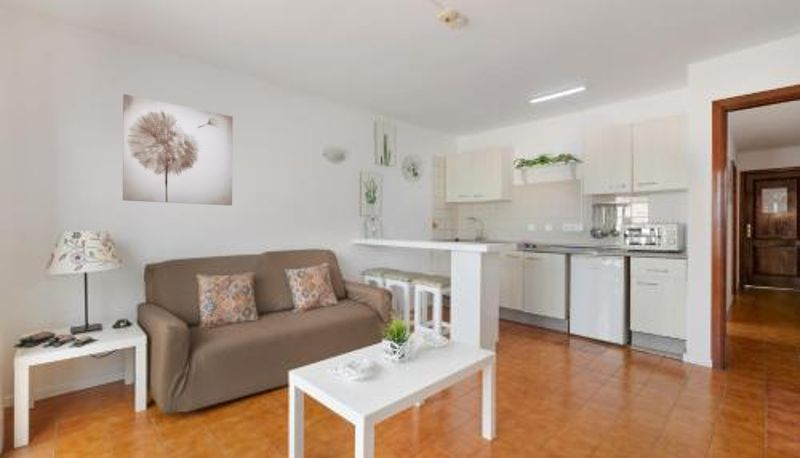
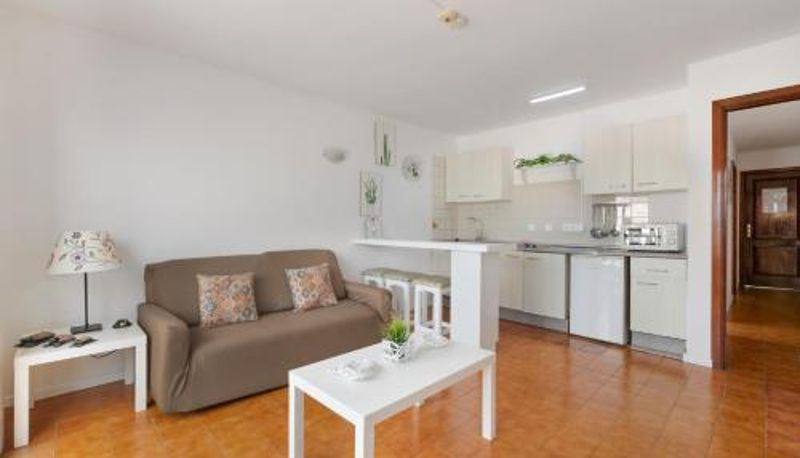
- wall art (182, 154)
